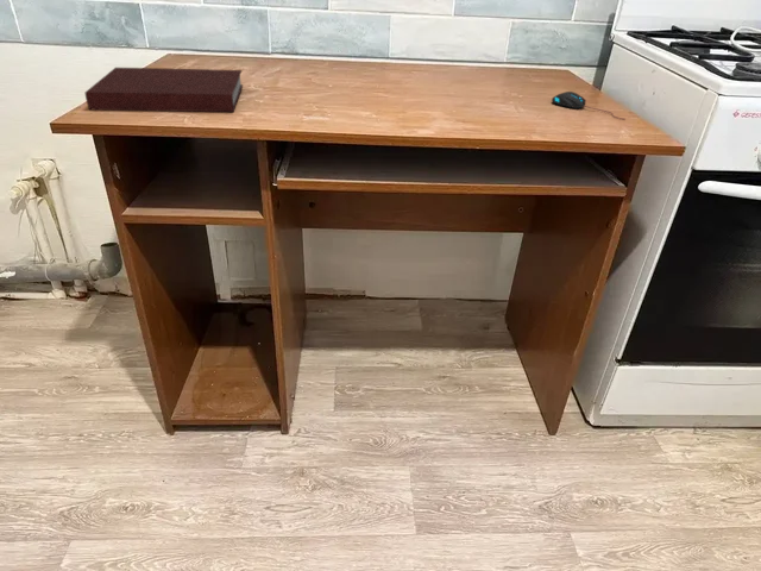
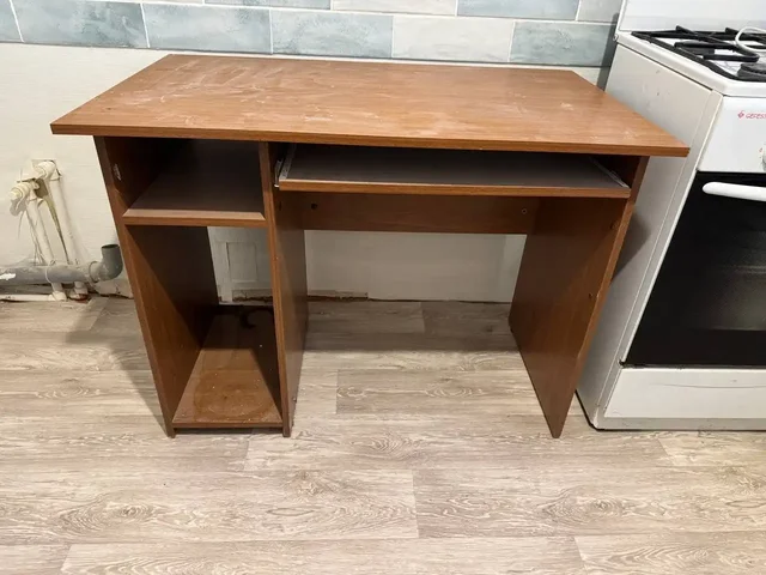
- notebook (171, 88)
- mouse (585, 103)
